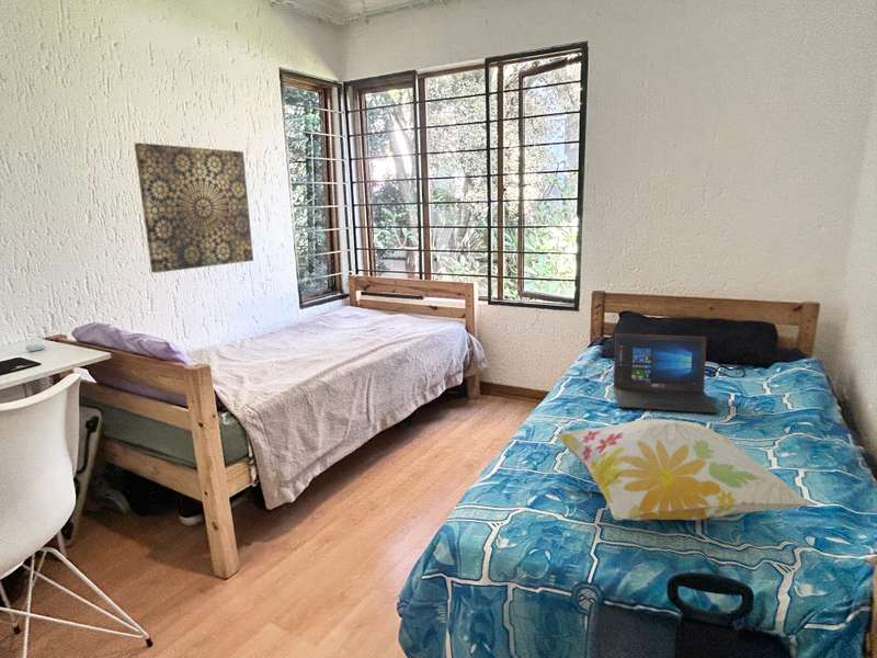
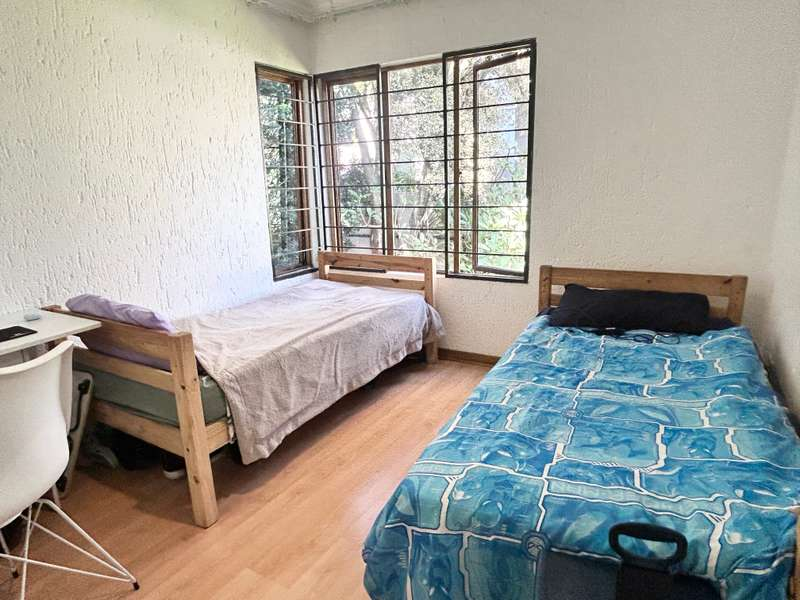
- wall art (200, 208)
- decorative pillow (667, 465)
- laptop (663, 371)
